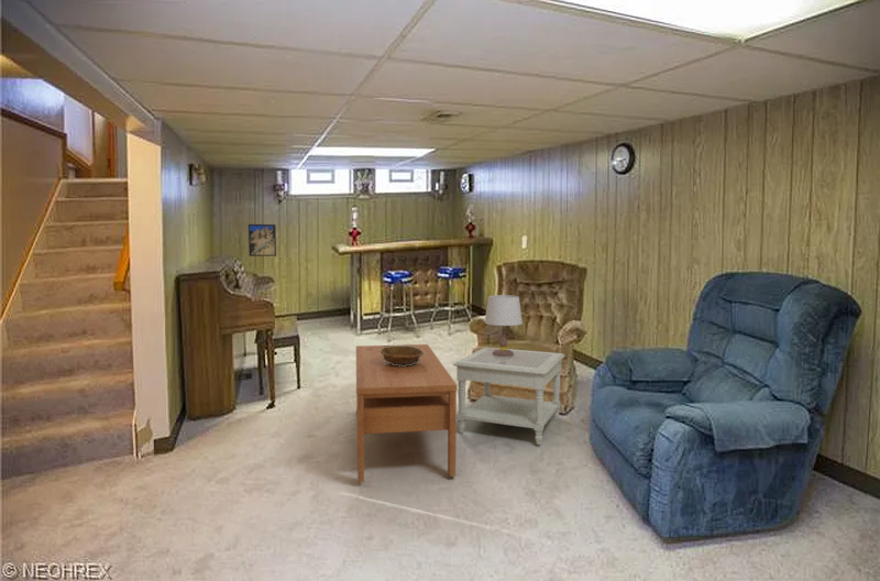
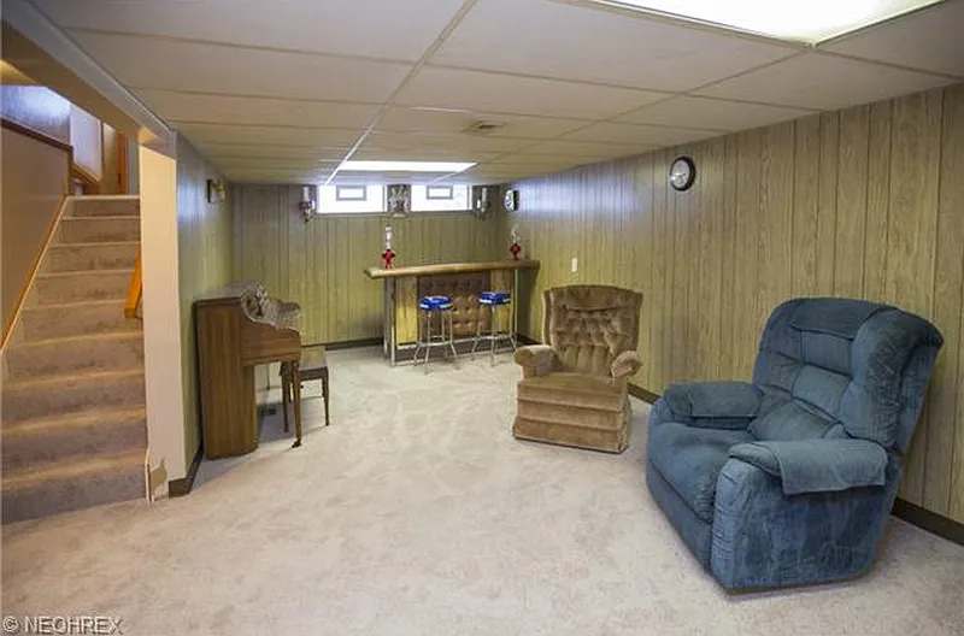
- side table (510, 397)
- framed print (262, 240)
- coffee table (398, 401)
- decorative bowl (402, 355)
- table lamp (503, 325)
